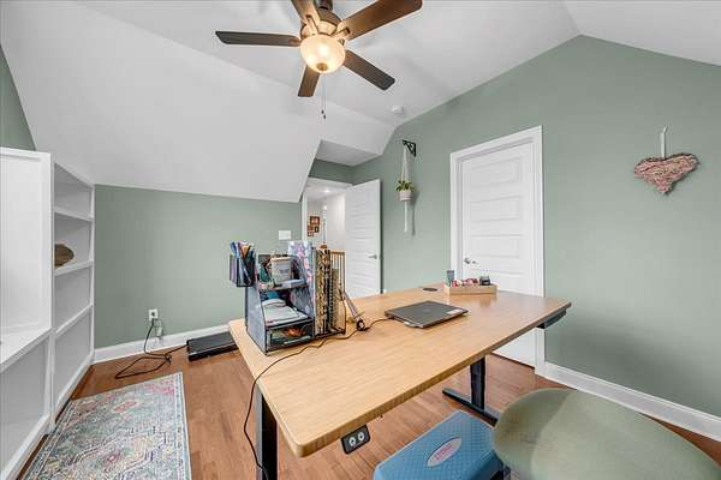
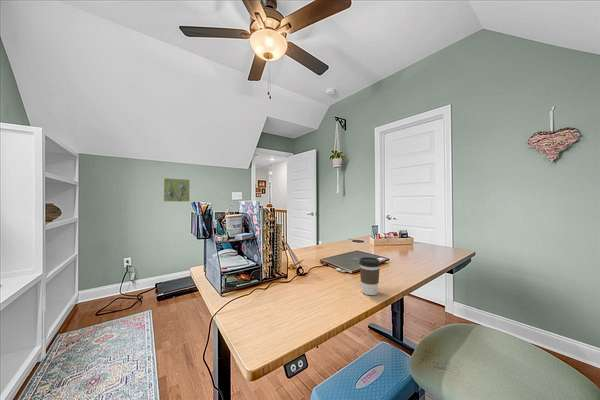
+ coffee cup (369, 275)
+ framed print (176, 190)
